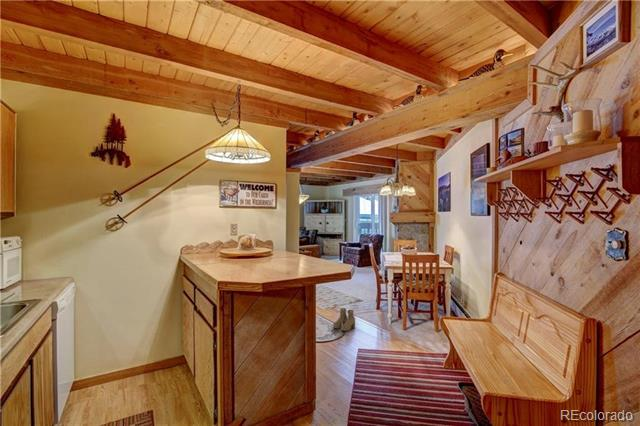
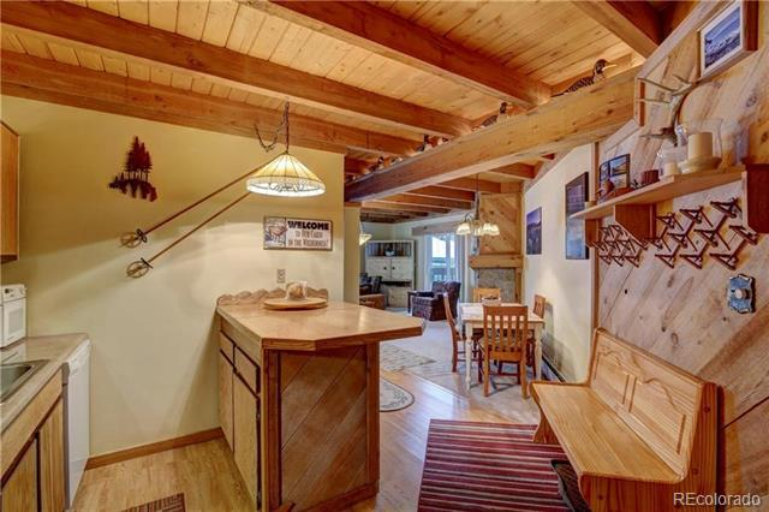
- boots (344, 319)
